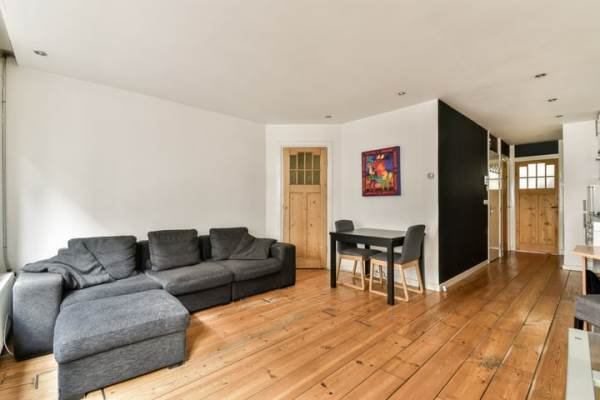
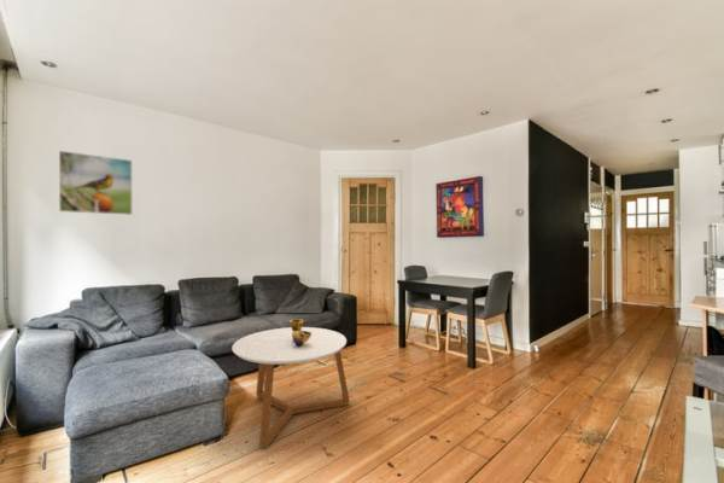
+ decorative bowl (299, 332)
+ coffee table (293, 362)
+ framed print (97, 184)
